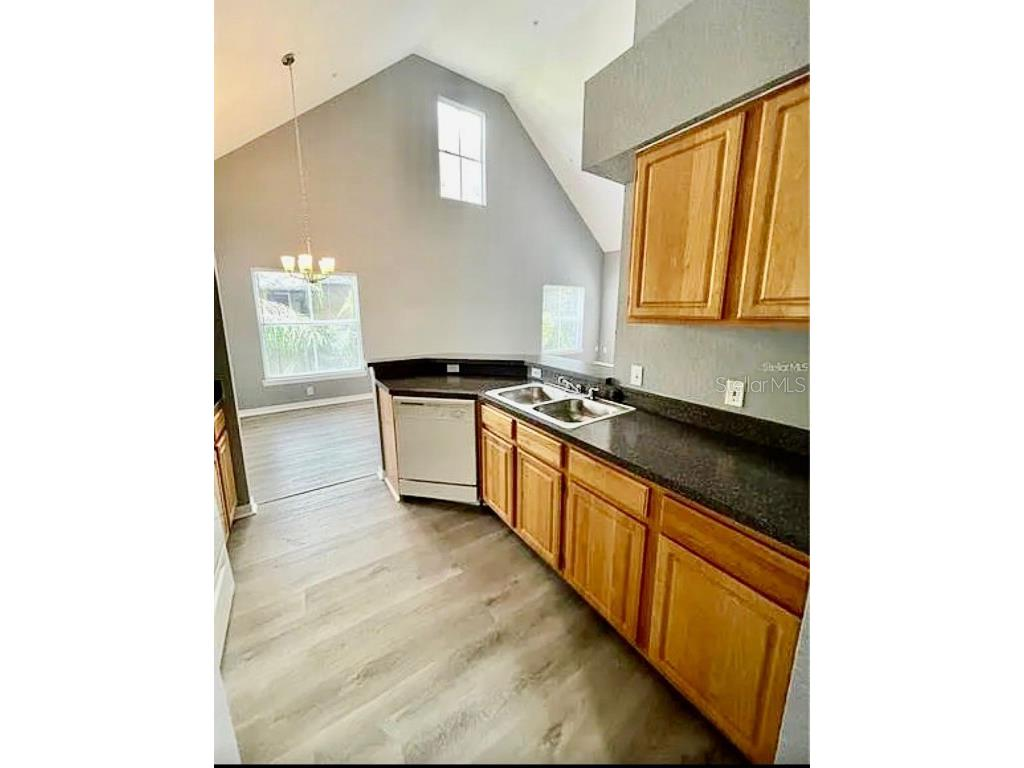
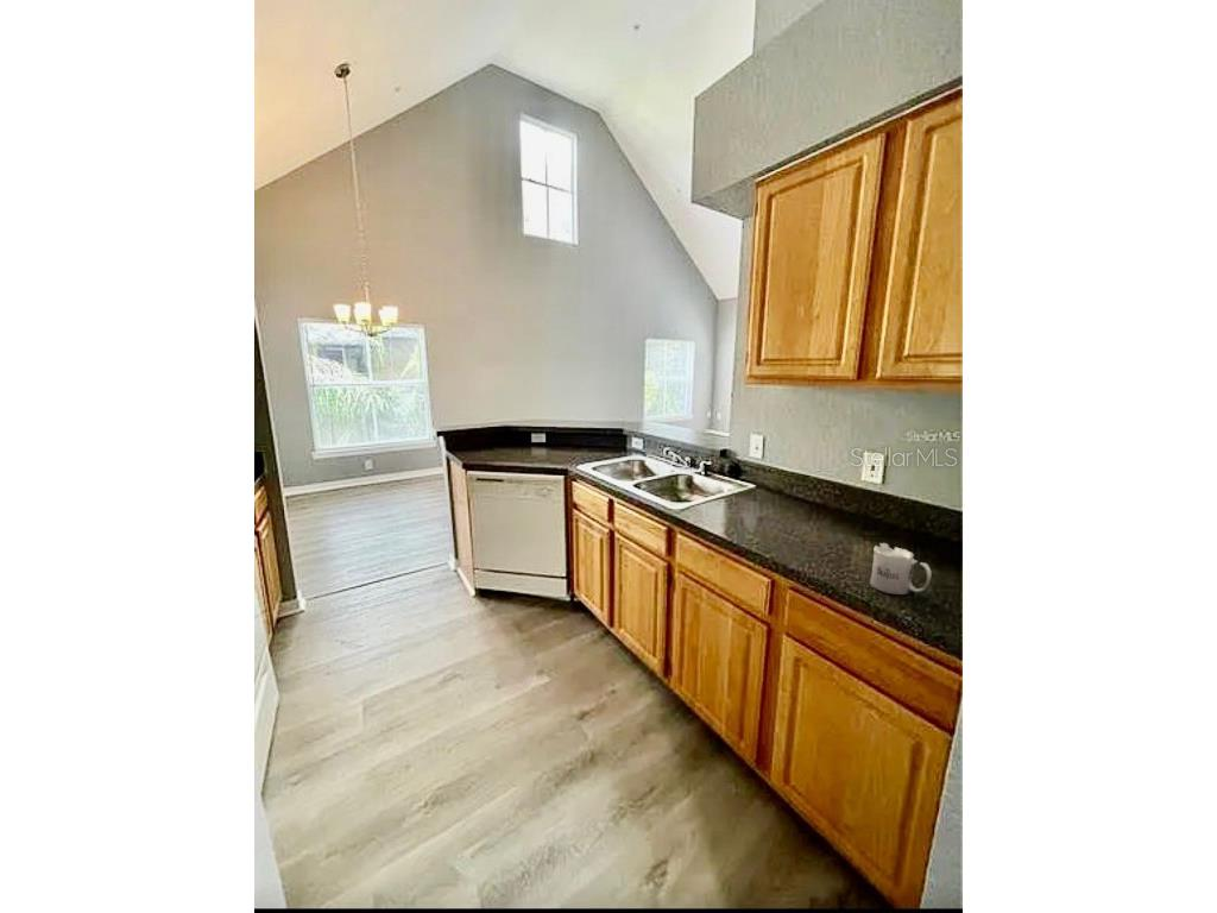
+ mug (898, 571)
